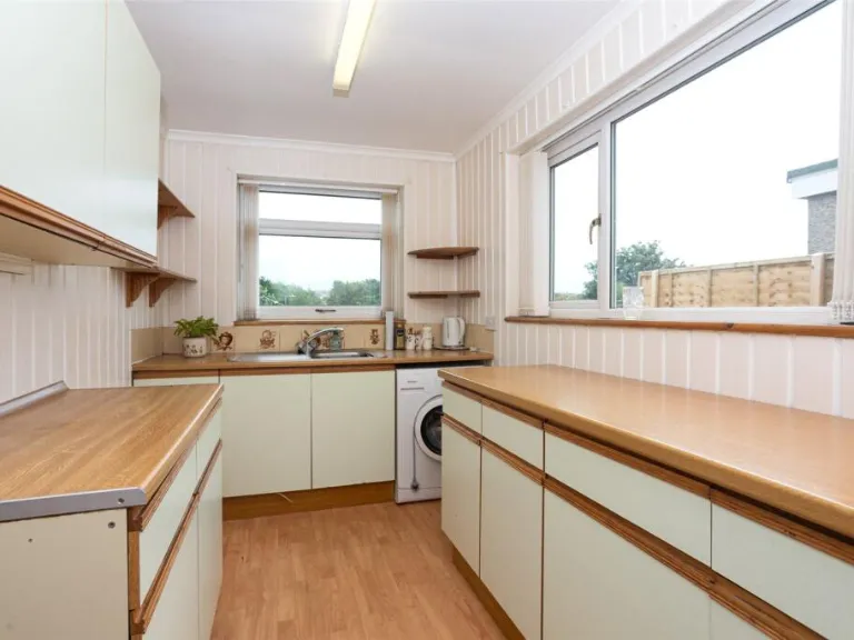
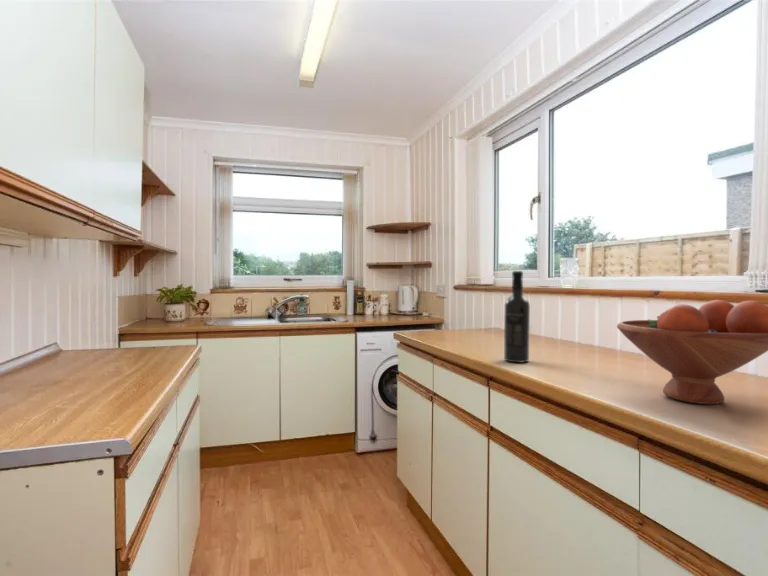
+ wine bottle (517, 316)
+ fruit bowl (693, 348)
